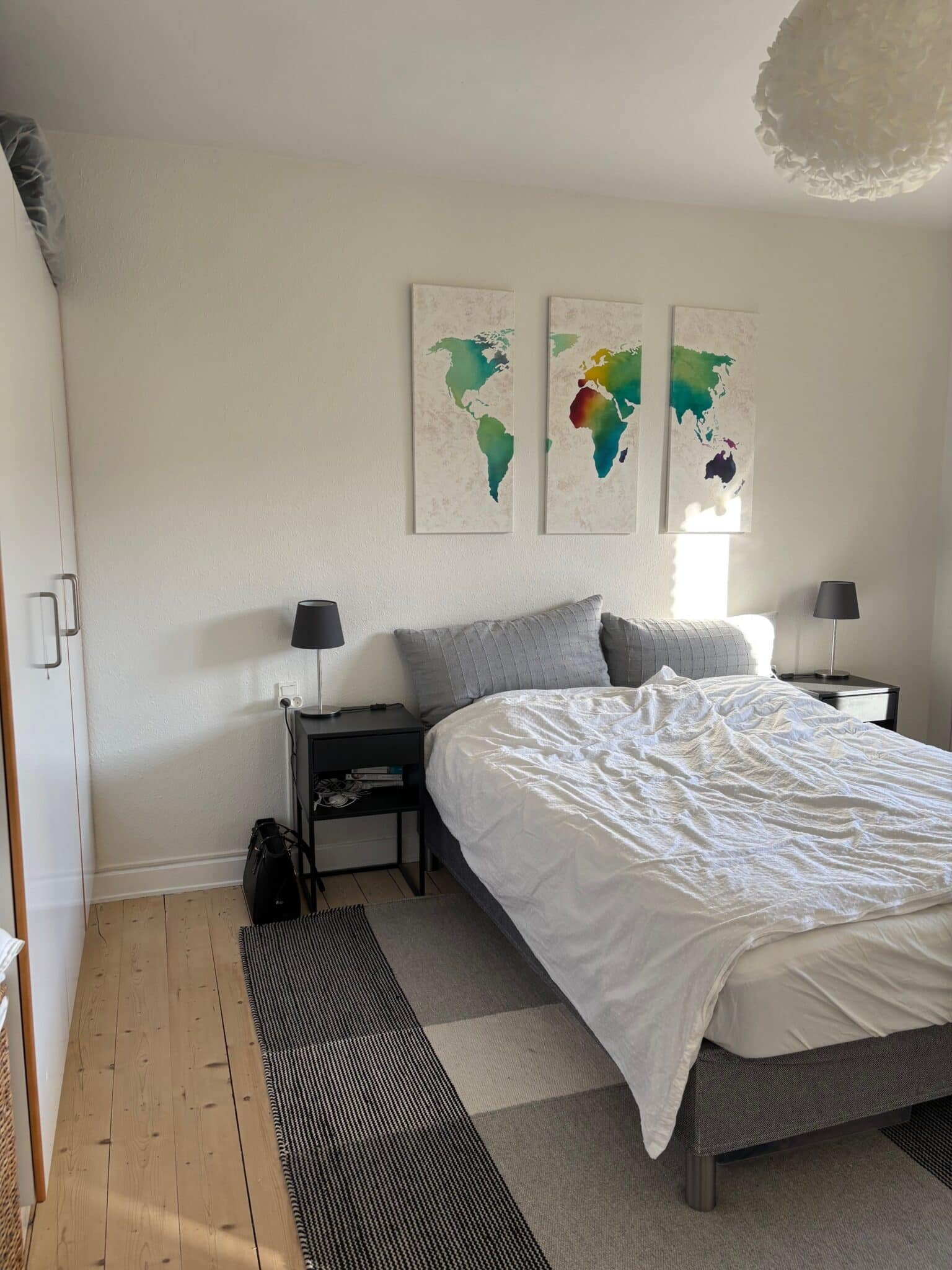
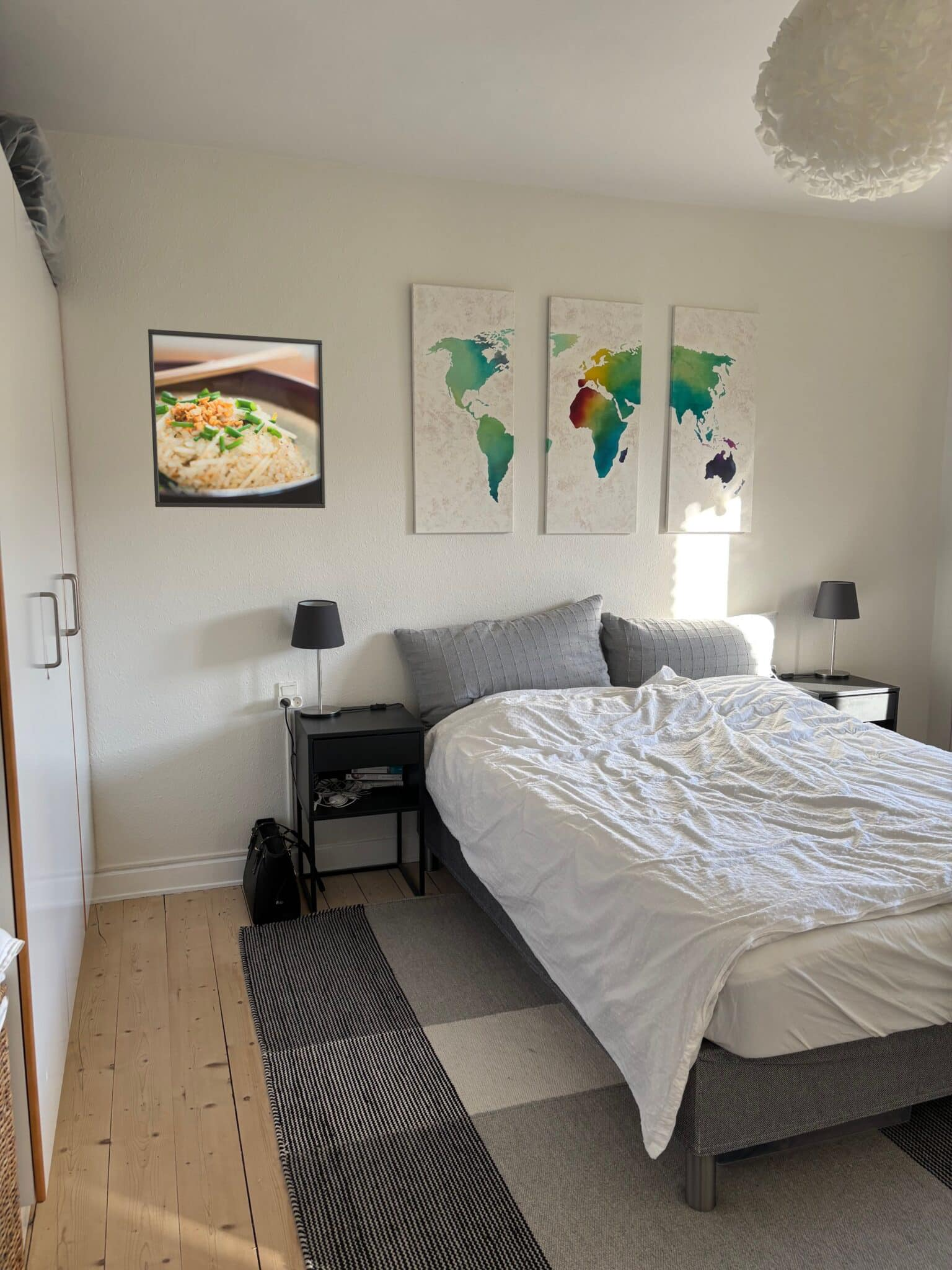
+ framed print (240, 422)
